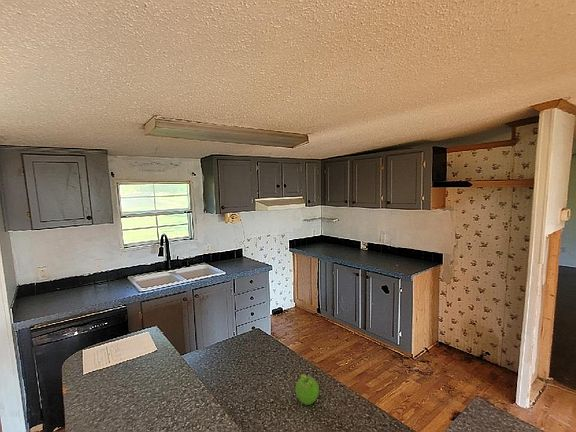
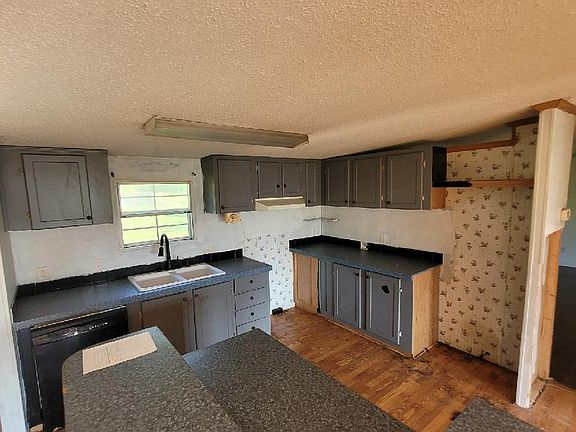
- fruit (307, 389)
